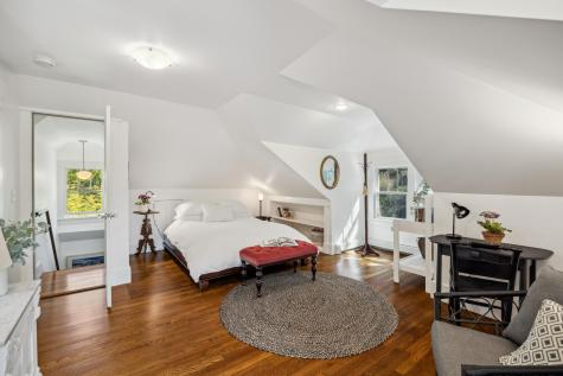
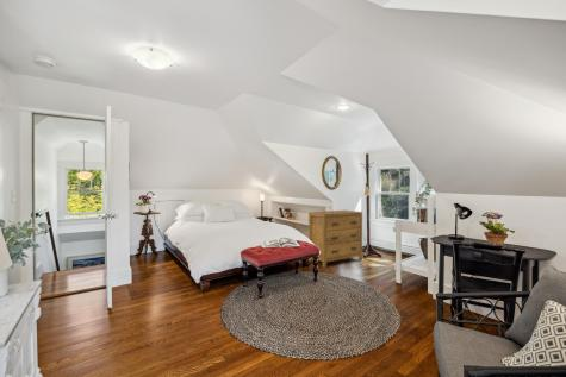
+ dresser (336, 235)
